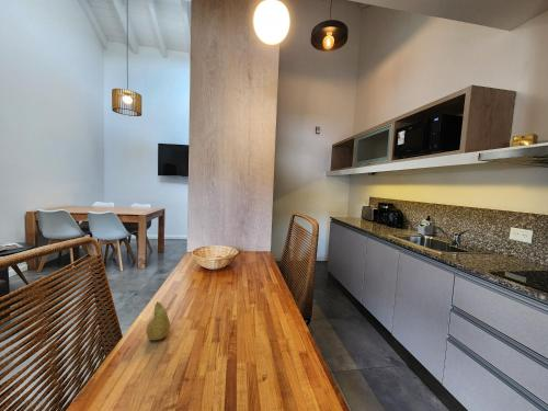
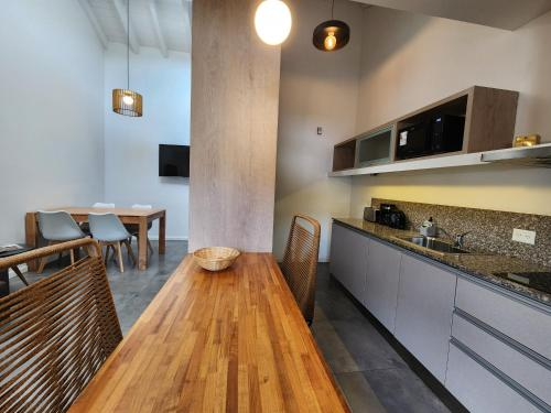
- fruit (158, 319)
